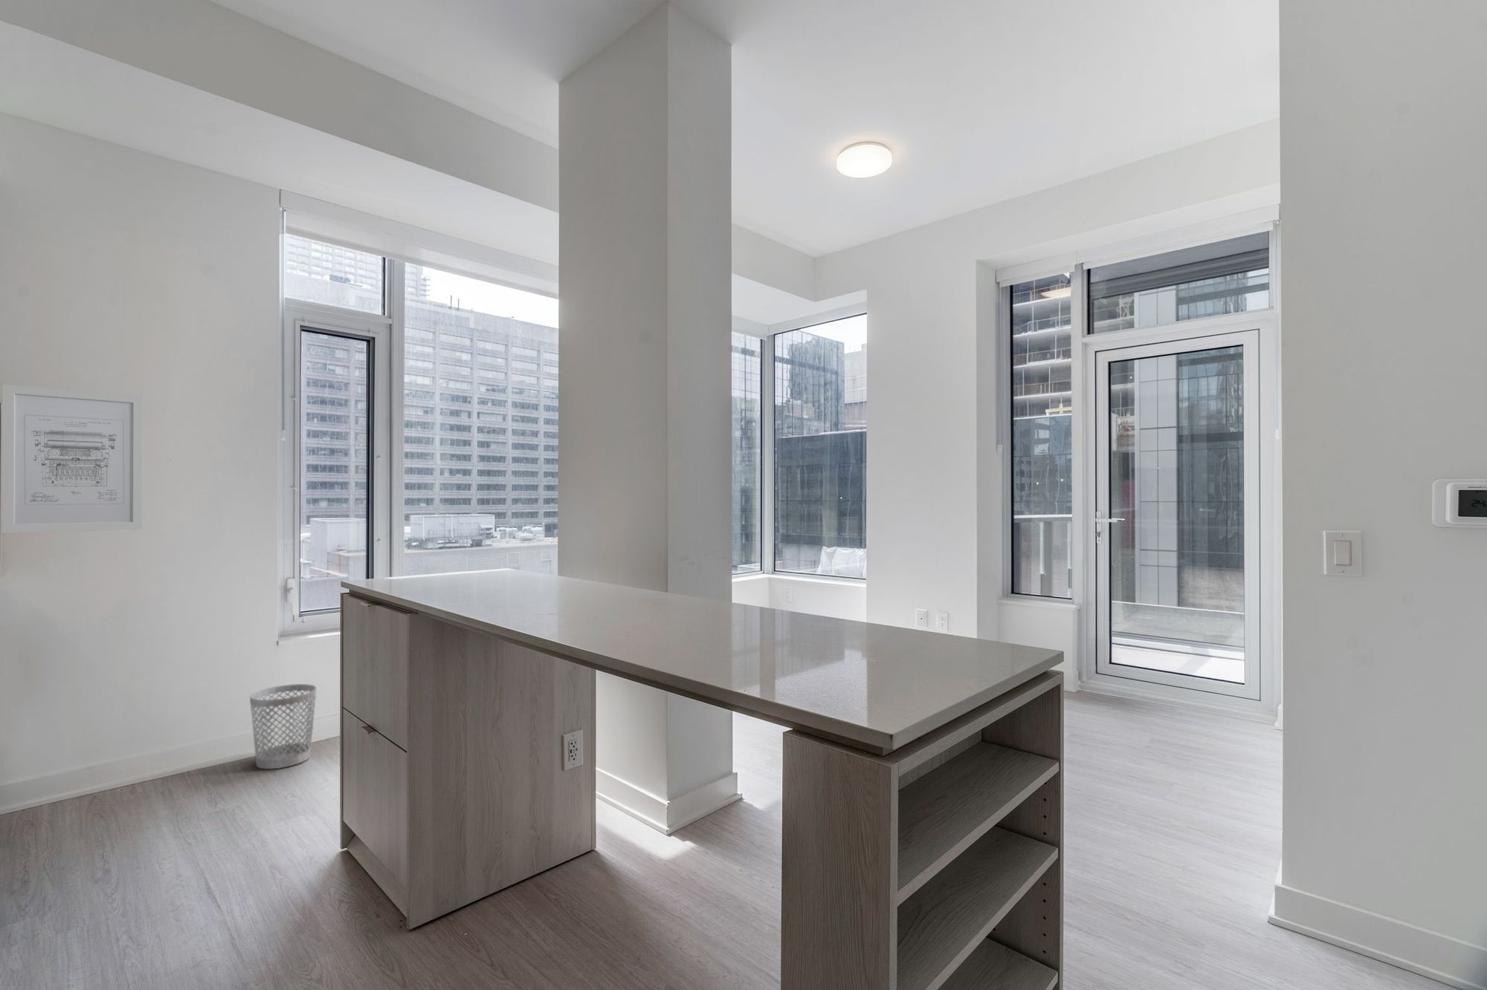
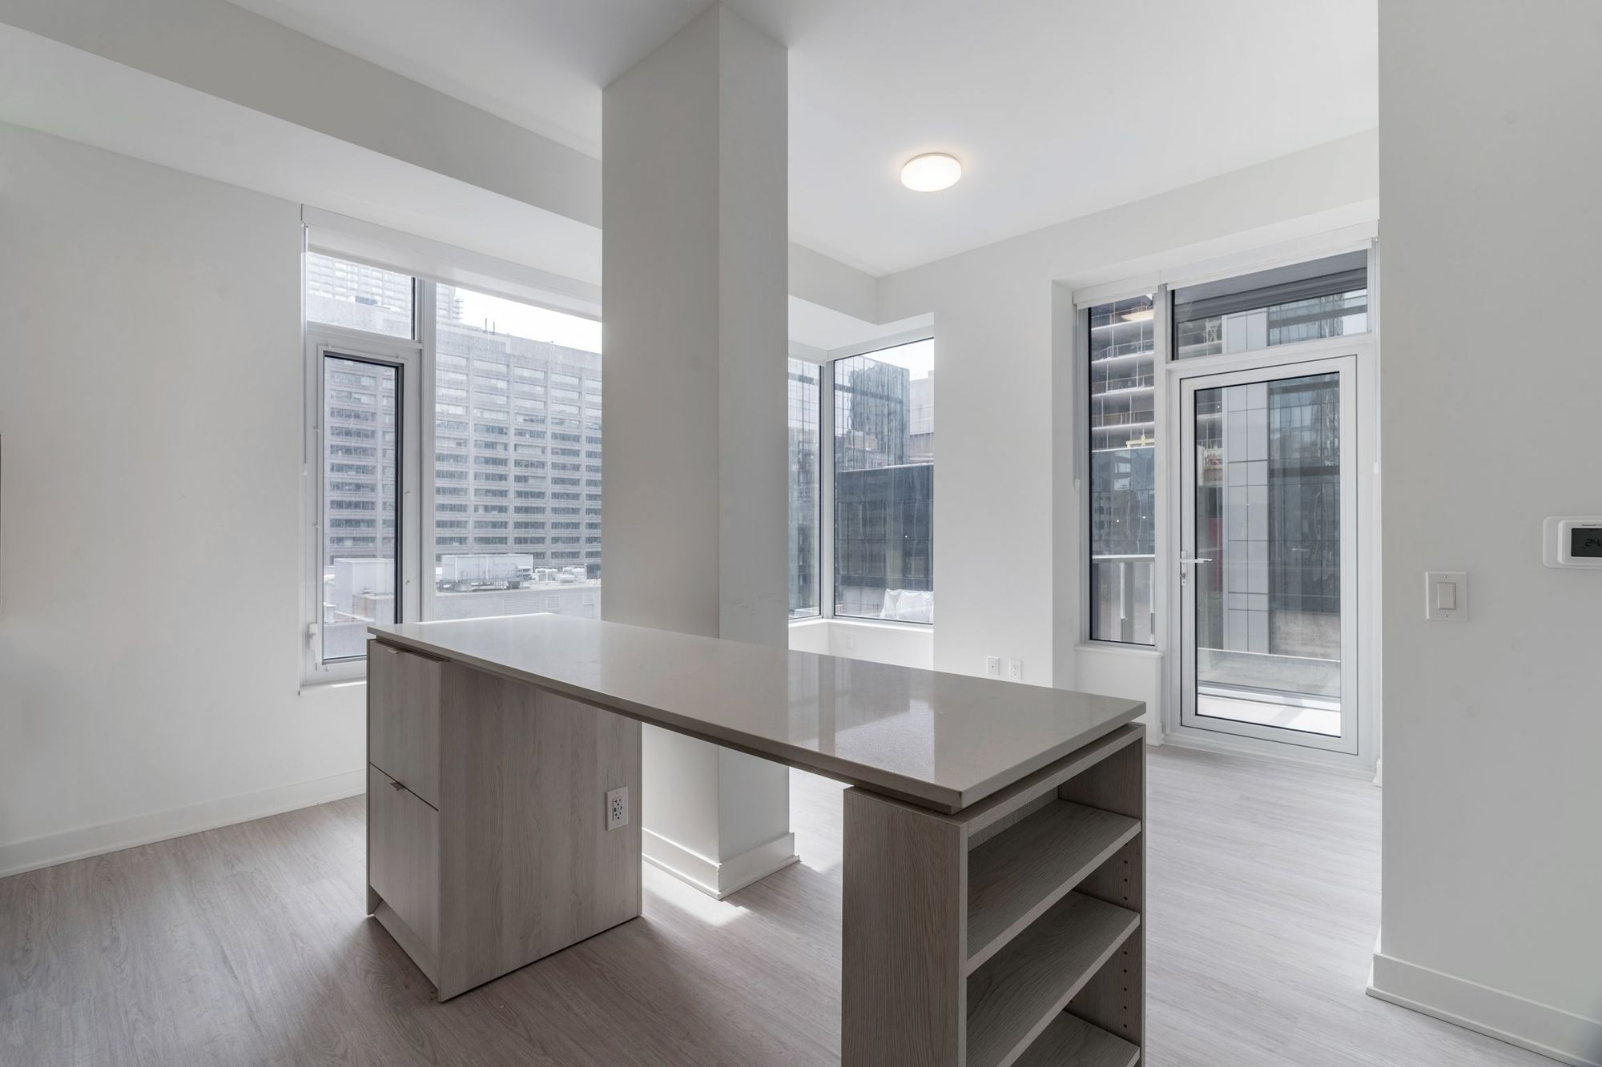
- wall art (76, 461)
- wastebasket (283, 726)
